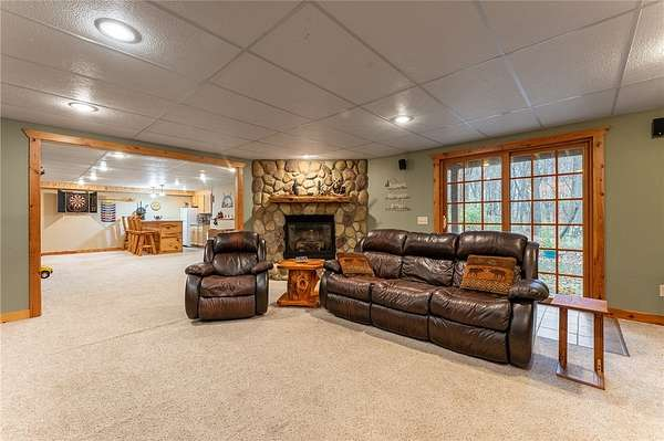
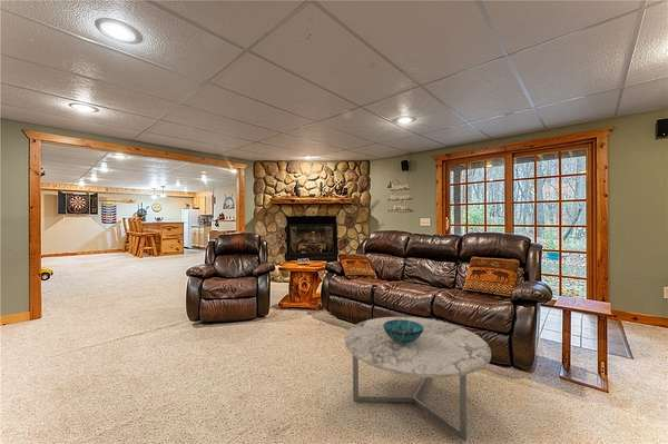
+ decorative bowl (403, 333)
+ coffee table (413, 369)
